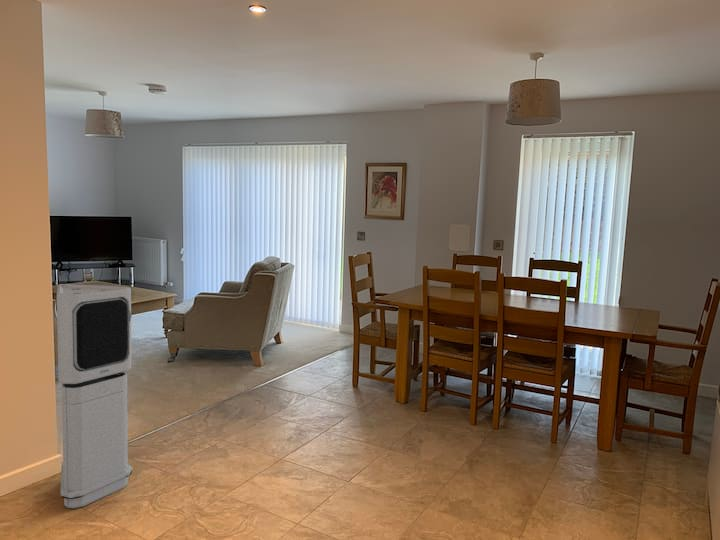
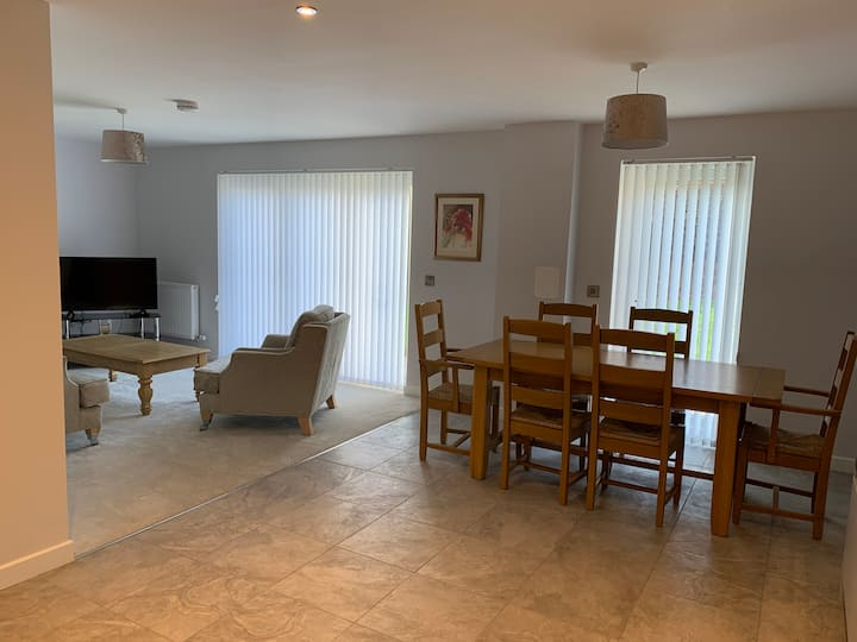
- air purifier (83, 389)
